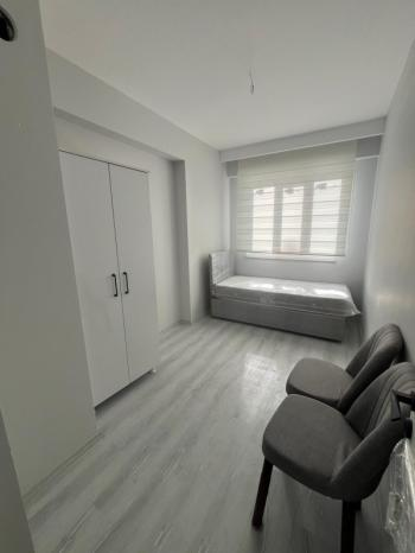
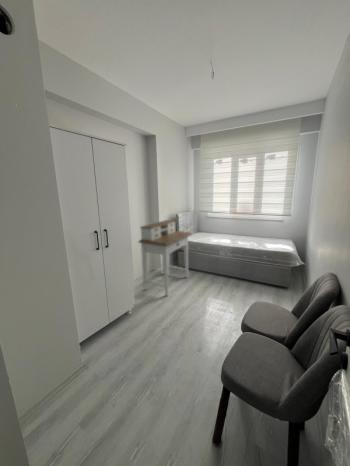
+ desk (167, 254)
